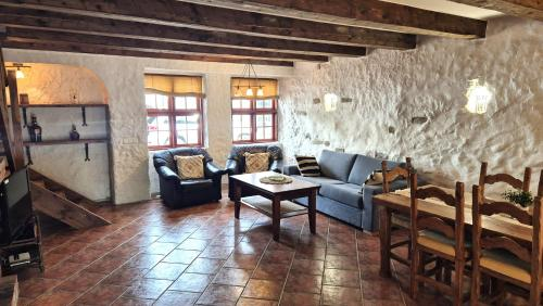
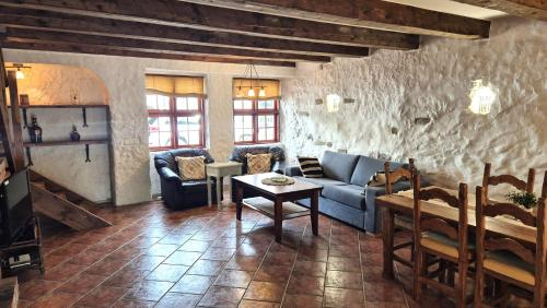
+ side table (229, 186)
